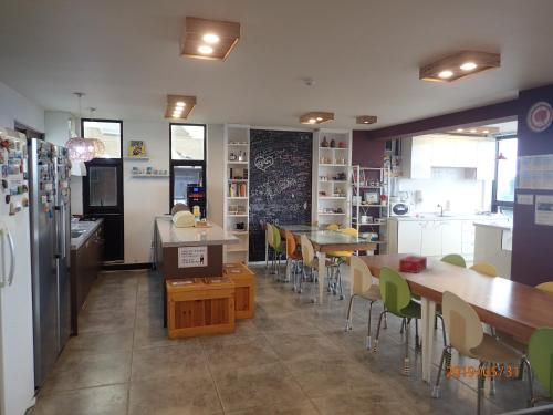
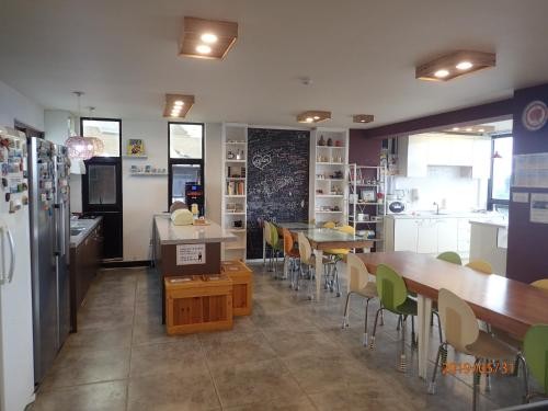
- tissue box (413, 263)
